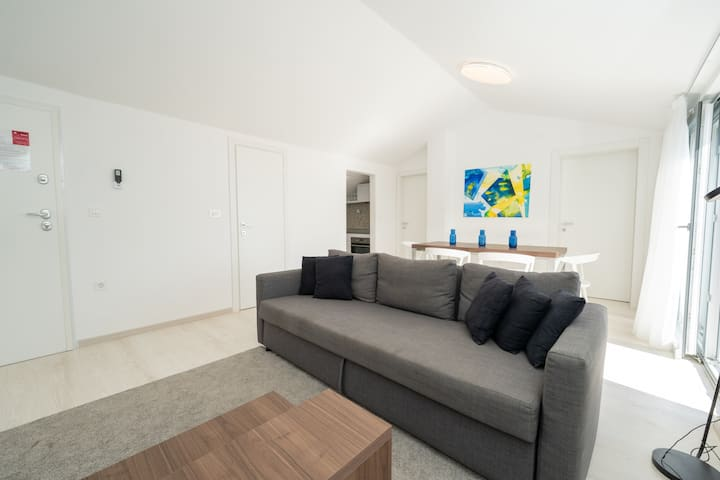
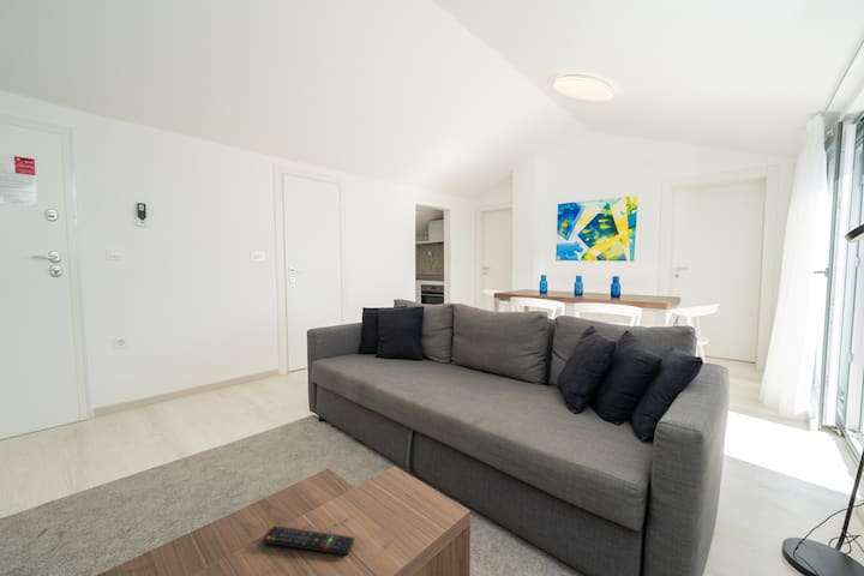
+ remote control (307, 540)
